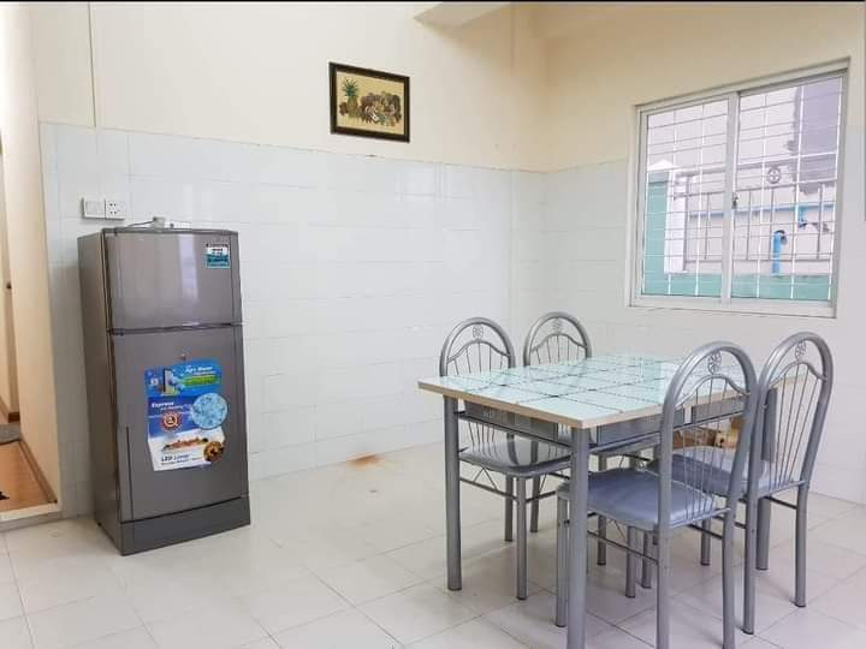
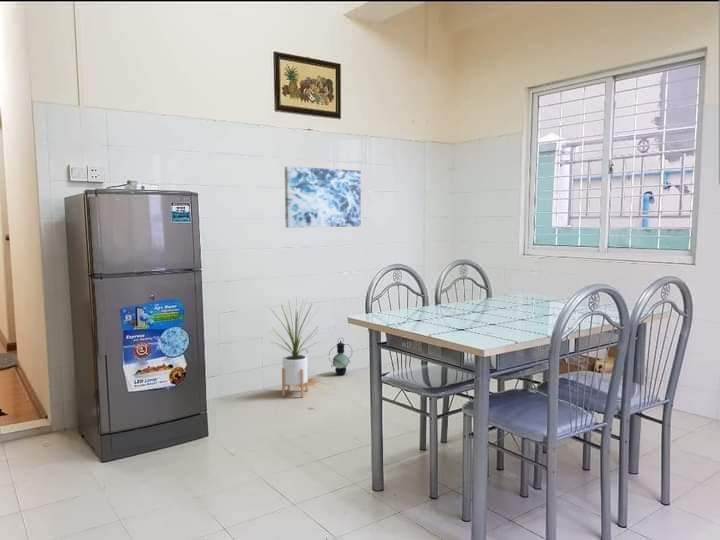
+ lantern (340, 356)
+ house plant (294, 345)
+ wall art (324, 198)
